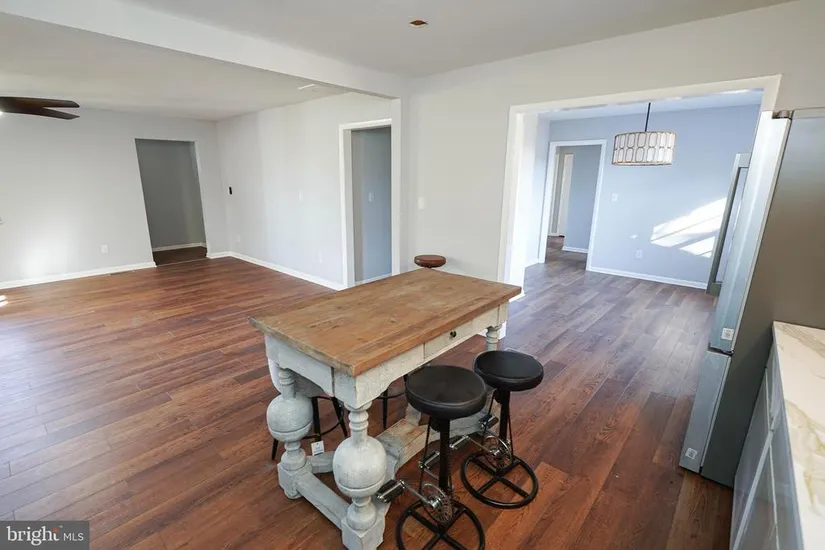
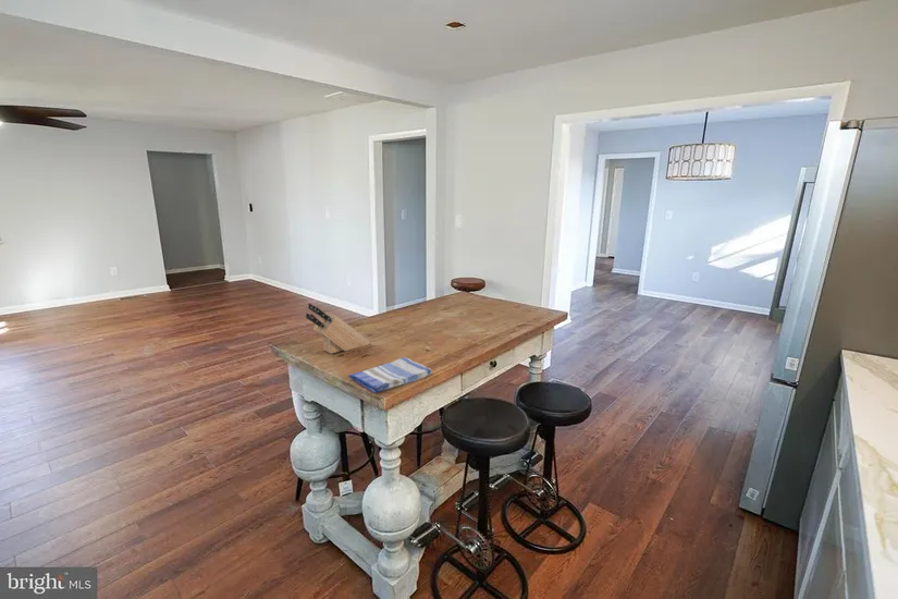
+ dish towel (391, 372)
+ knife block (337, 325)
